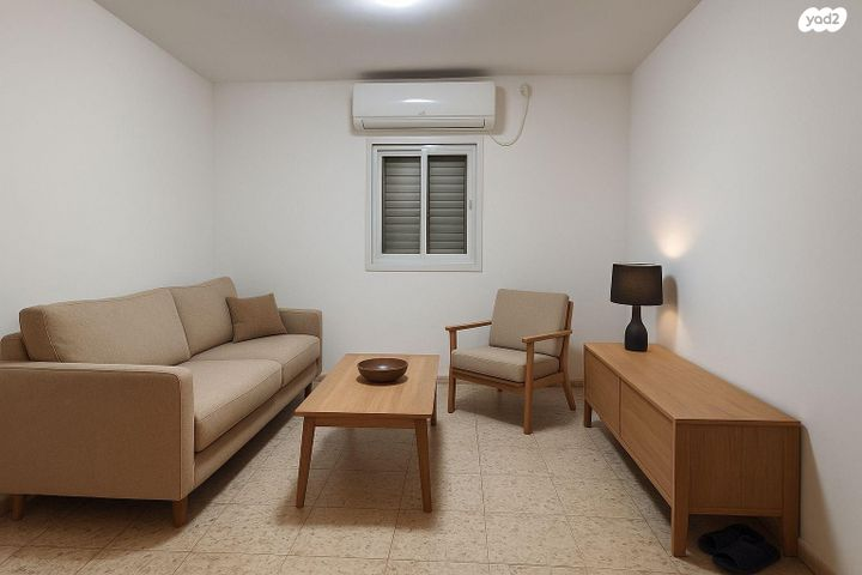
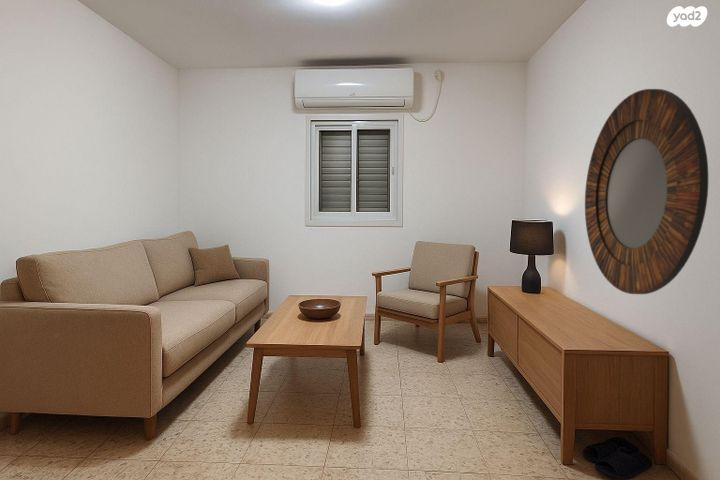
+ home mirror (632, 194)
